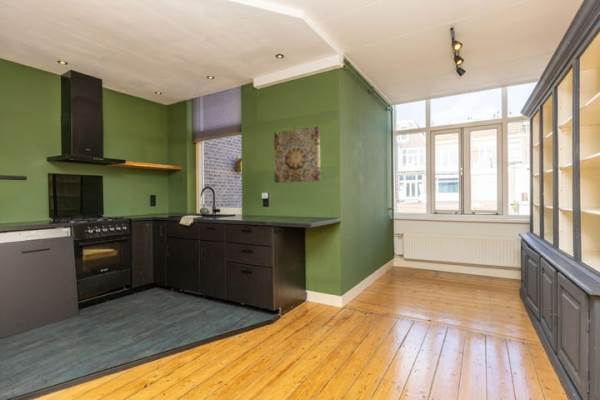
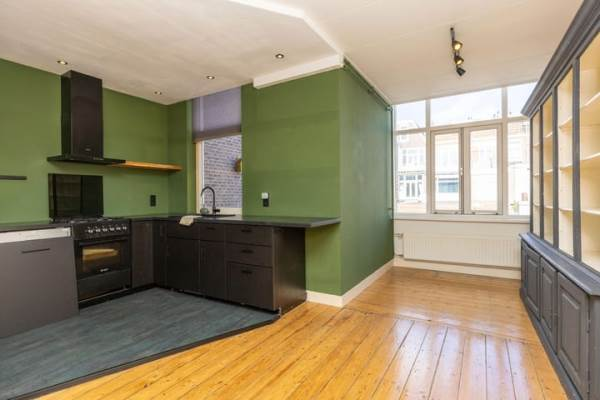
- wall art (296, 156)
